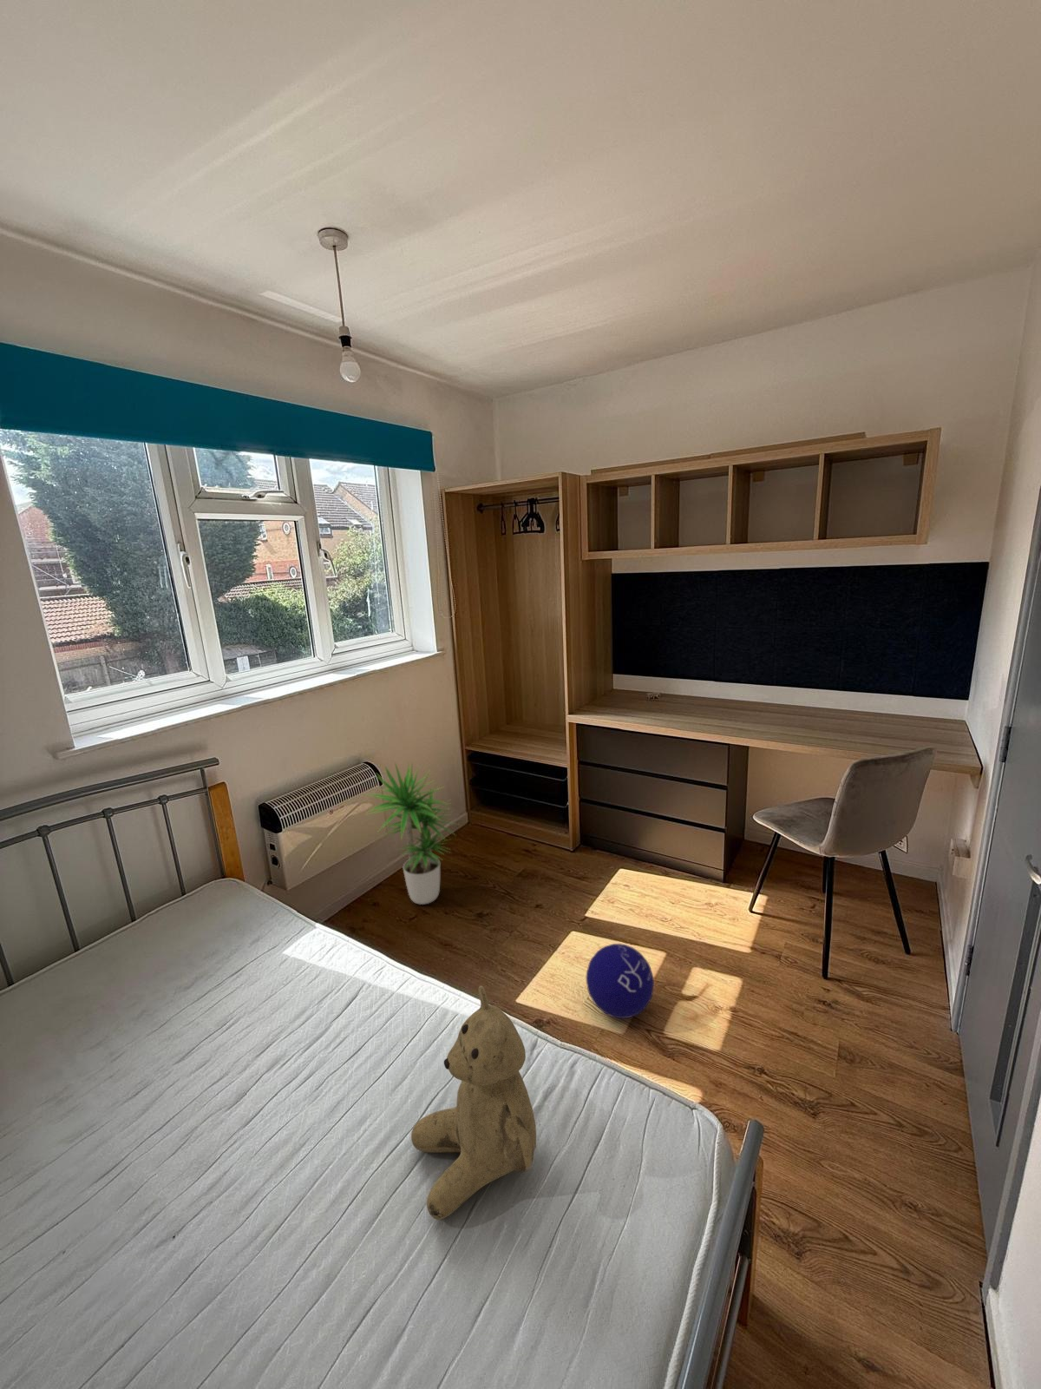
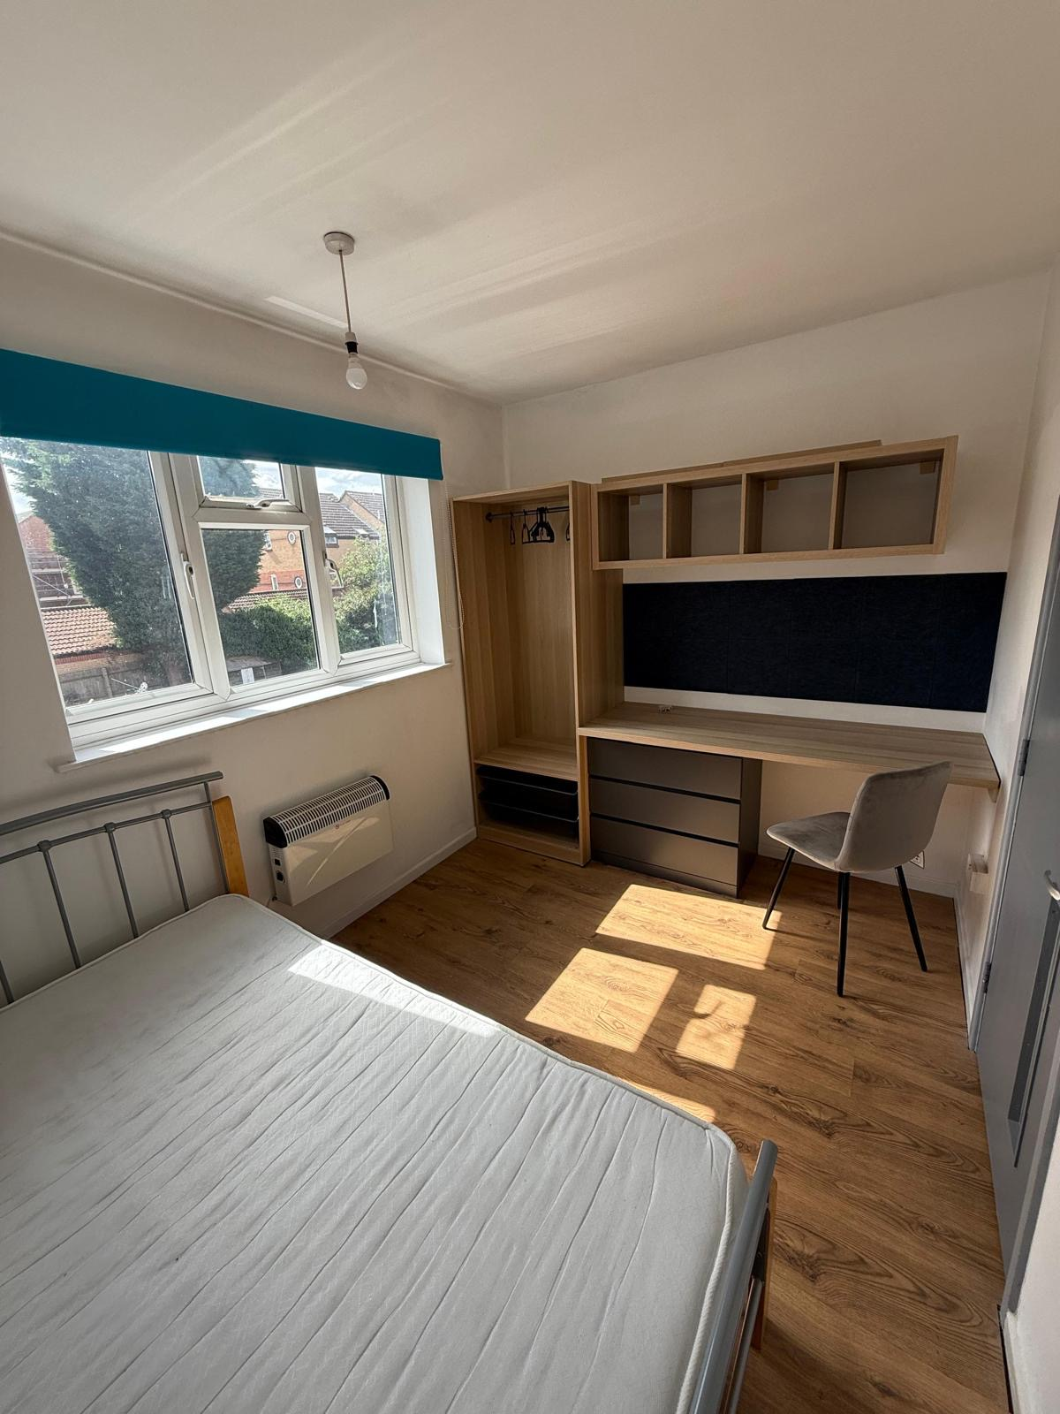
- teddy bear (470, 1088)
- potted plant (411, 831)
- ball (619, 980)
